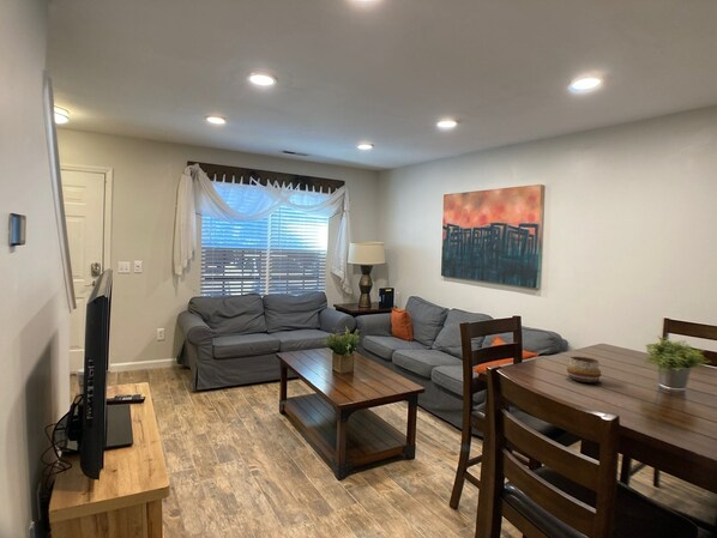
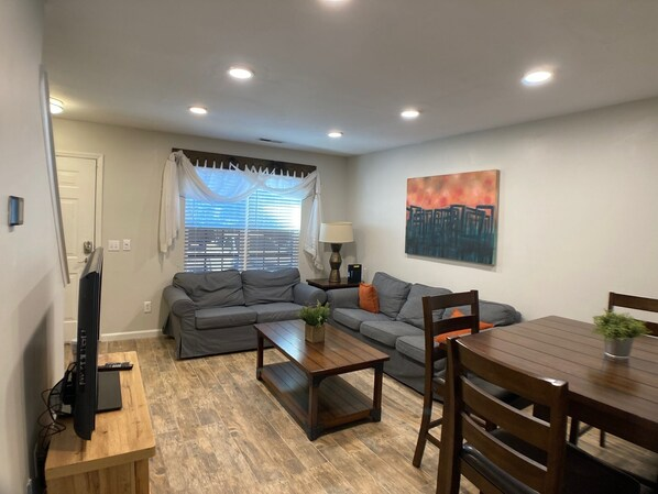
- decorative bowl (583, 369)
